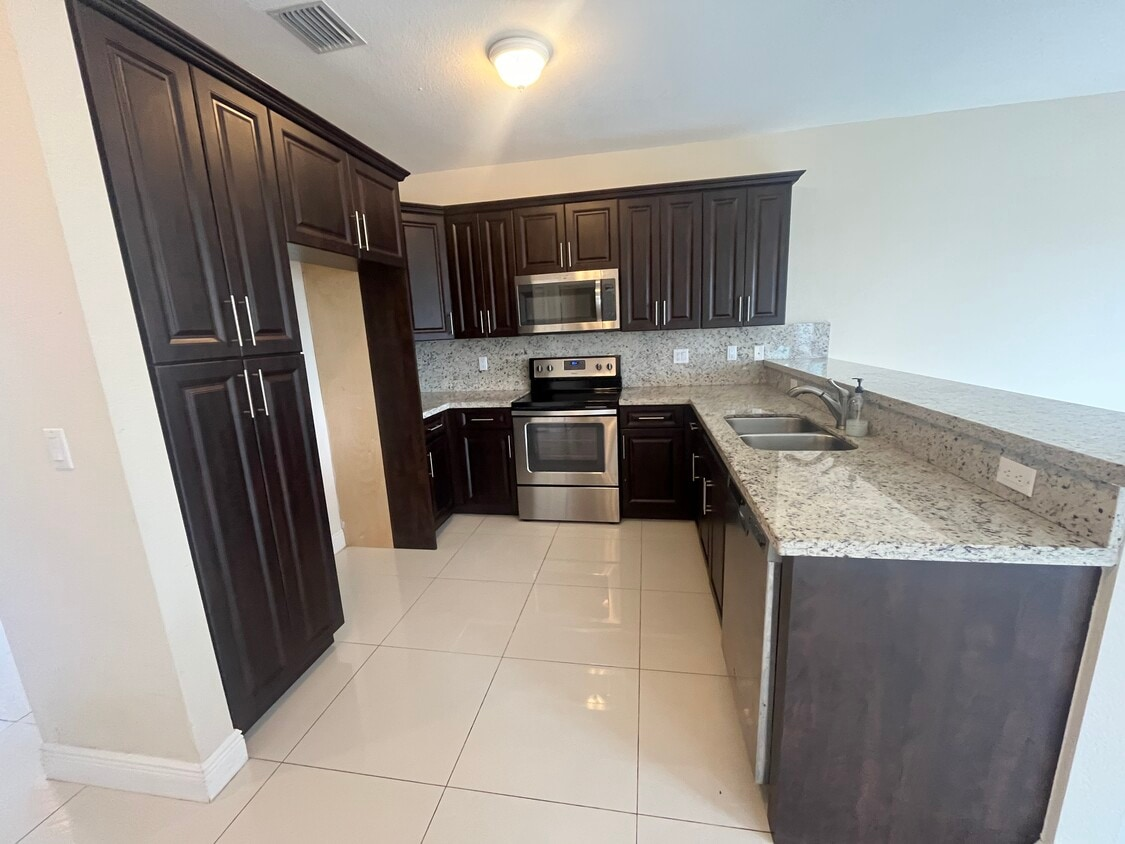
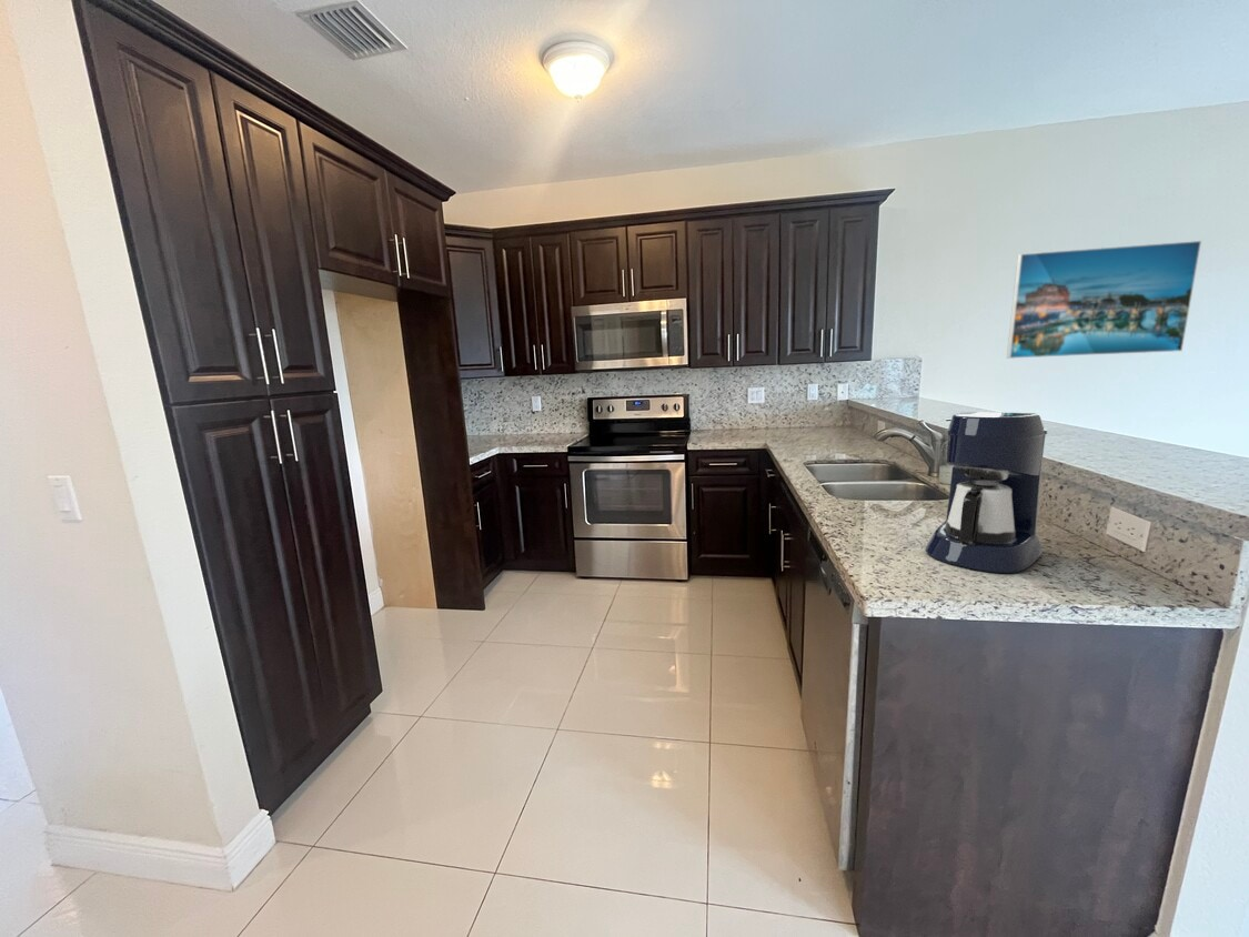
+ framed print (1098, 302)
+ coffee maker (989, 485)
